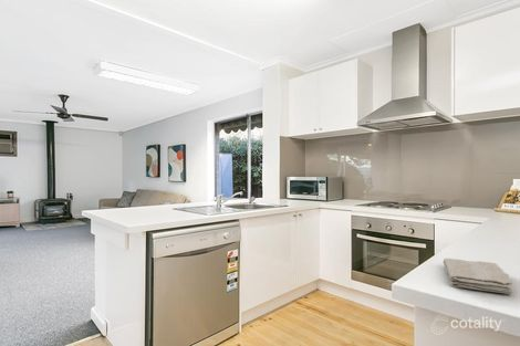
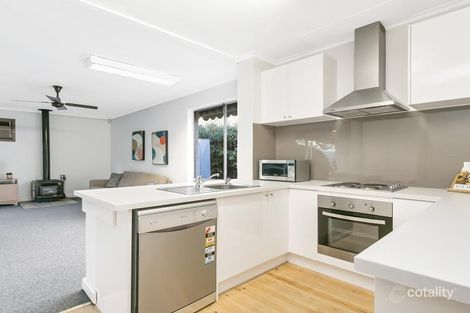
- washcloth (474, 272)
